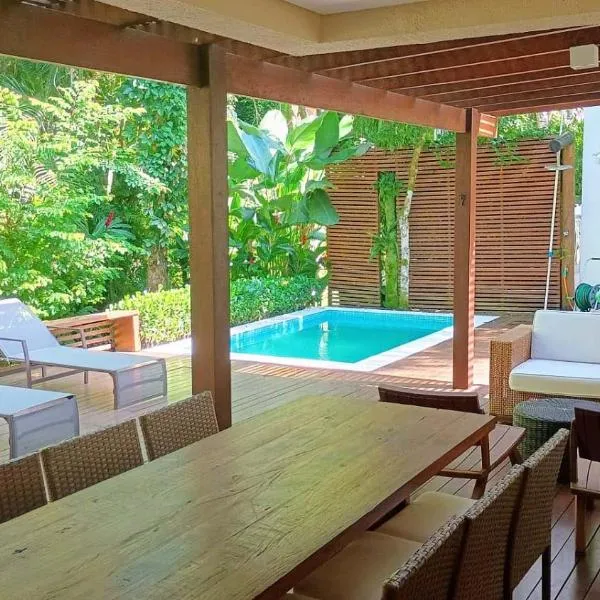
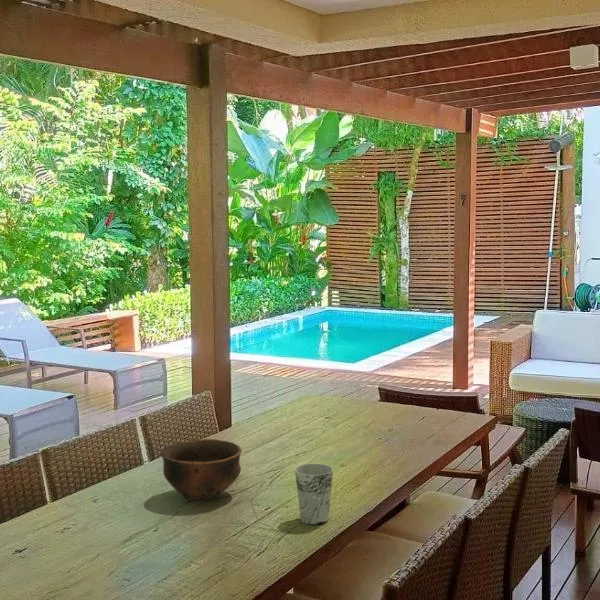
+ cup (314, 494)
+ bowl (201, 472)
